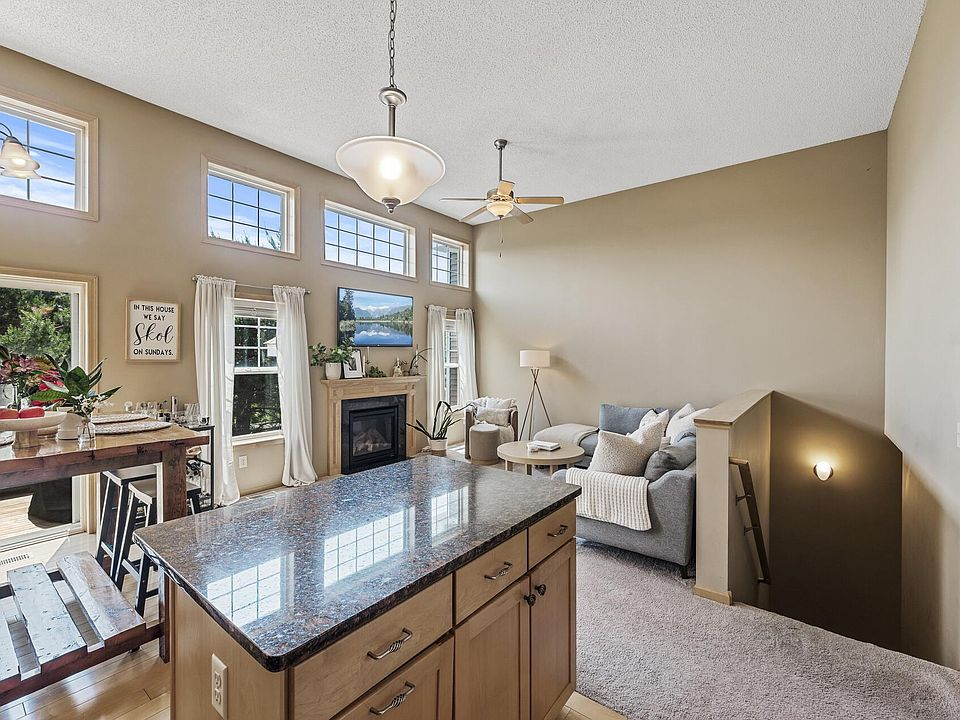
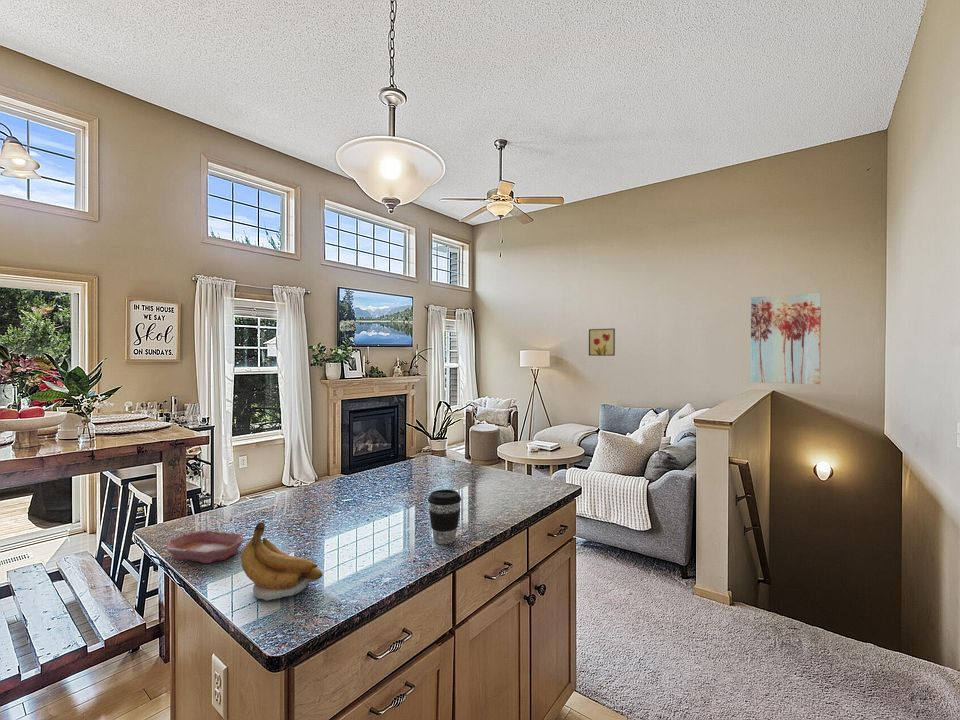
+ coffee cup (444, 516)
+ wall art (601, 342)
+ banana (281, 559)
+ wall art (784, 339)
+ bowl (205, 546)
